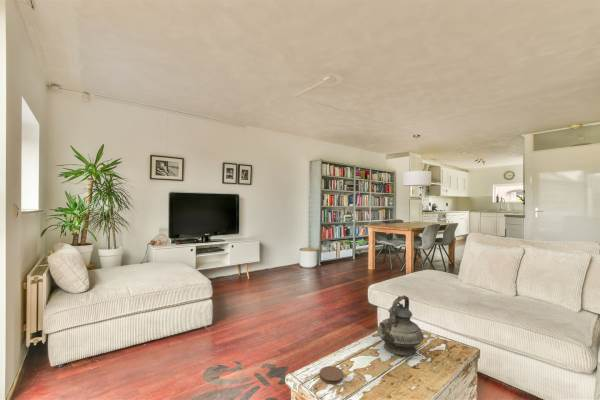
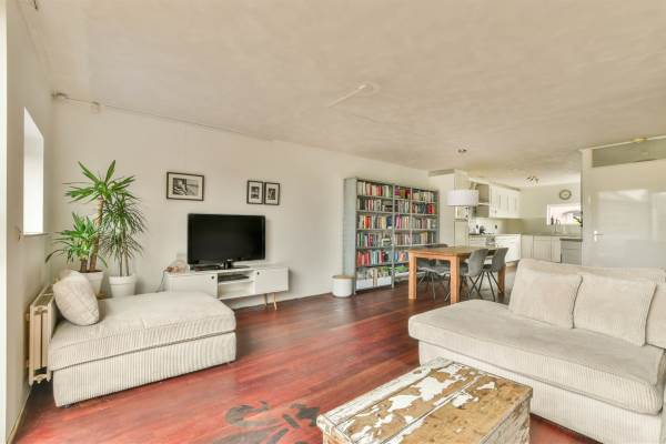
- coaster (331, 374)
- teapot (395, 324)
